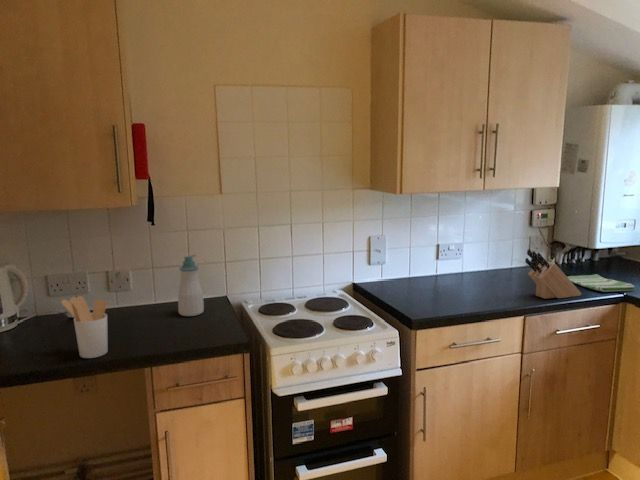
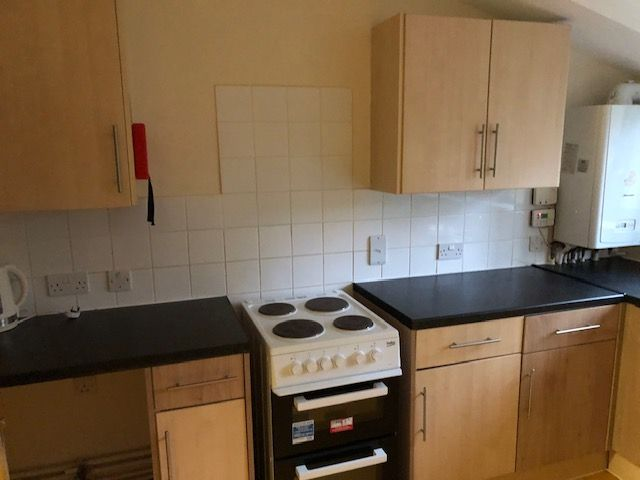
- dish towel (598, 282)
- utensil holder (86, 325)
- knife block (552, 272)
- soap bottle (189, 285)
